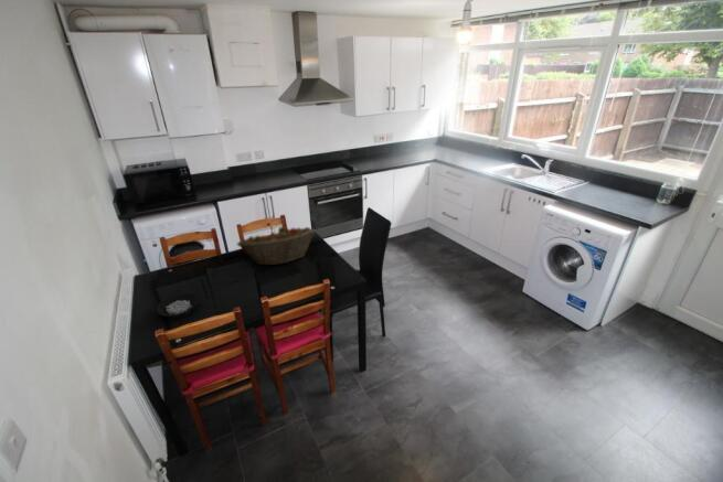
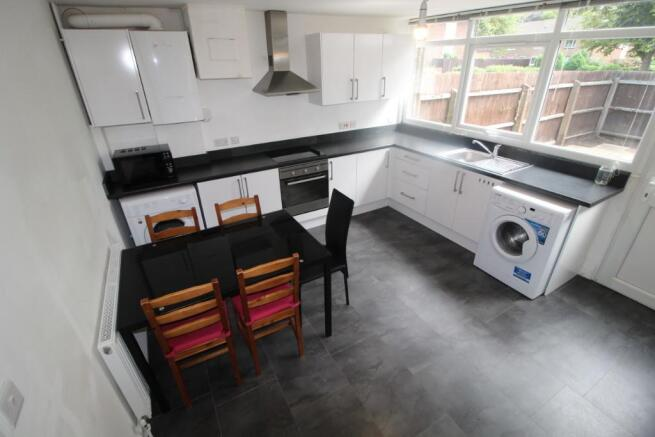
- fruit basket (277, 242)
- cereal bowl (179, 308)
